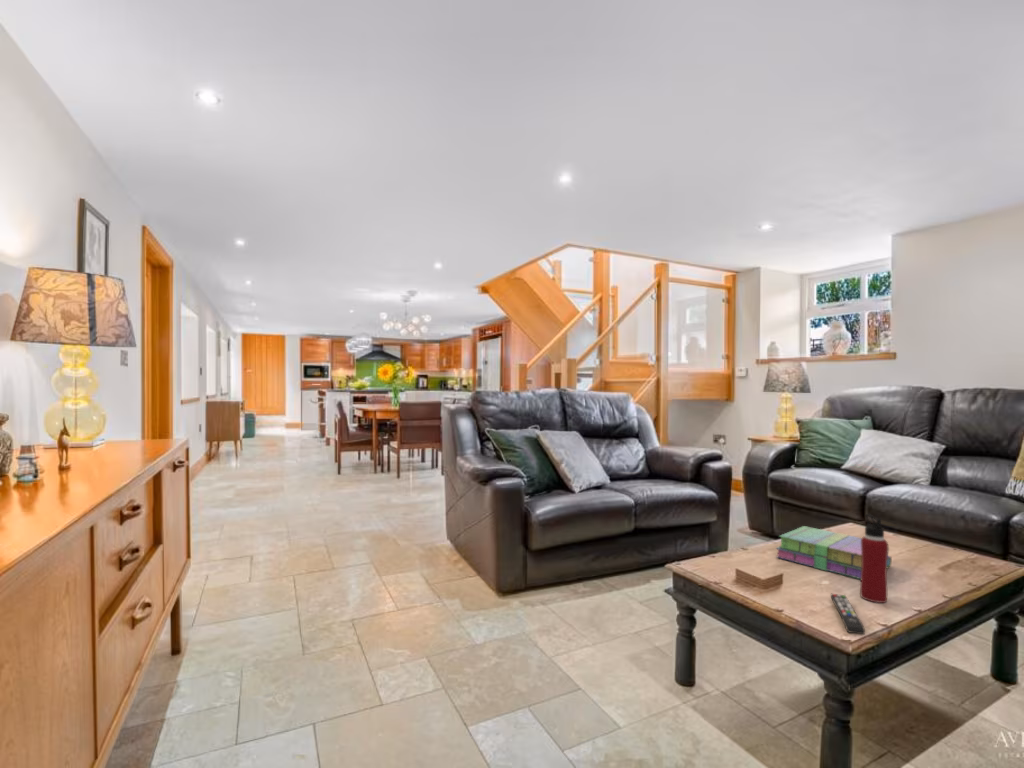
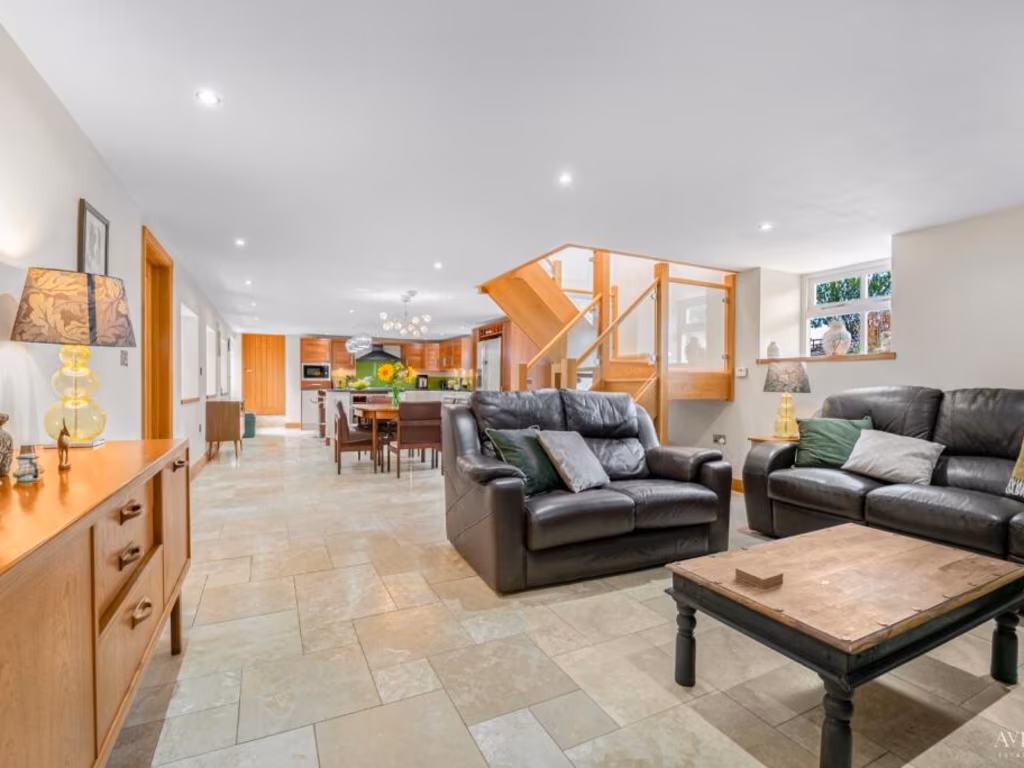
- water bottle (874, 557)
- remote control (846, 612)
- books (832, 550)
